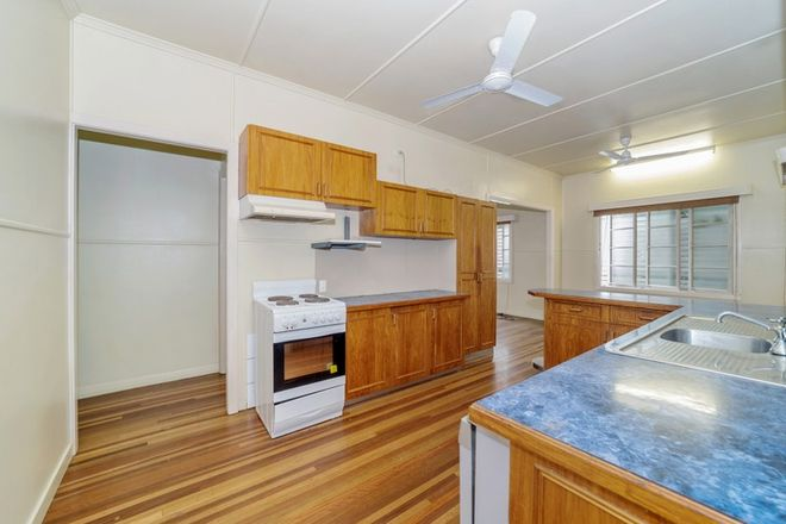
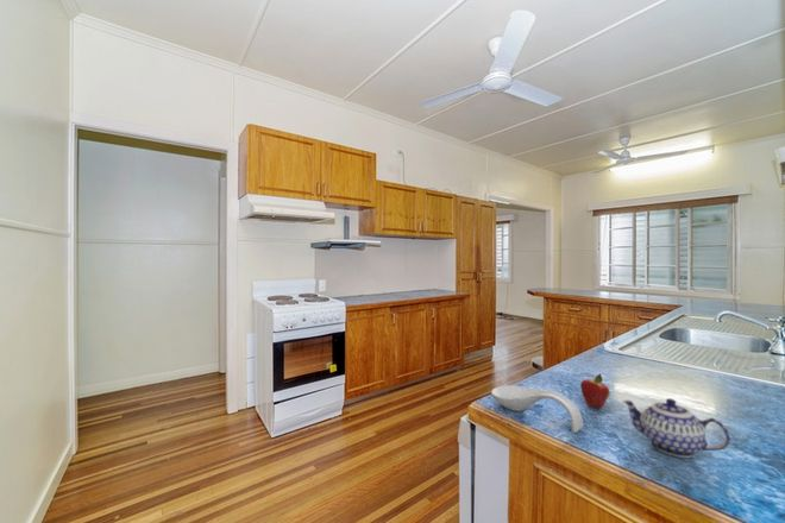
+ spoon rest (533, 399)
+ fruit (595, 387)
+ teapot (671, 423)
